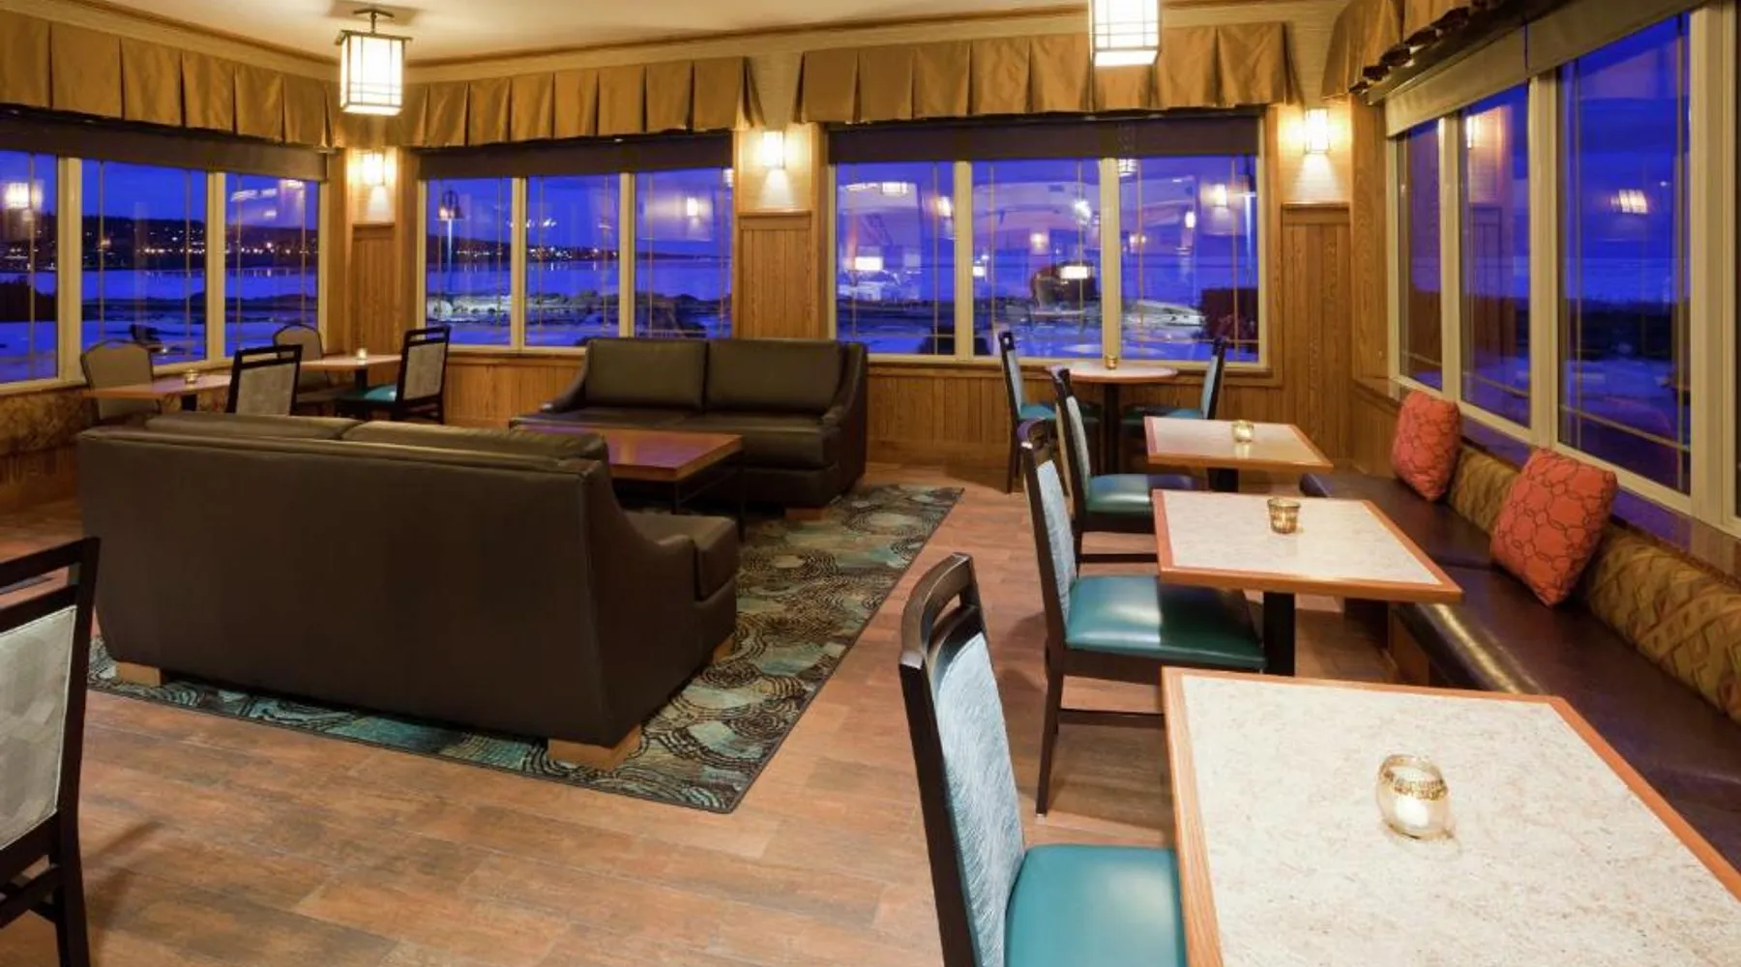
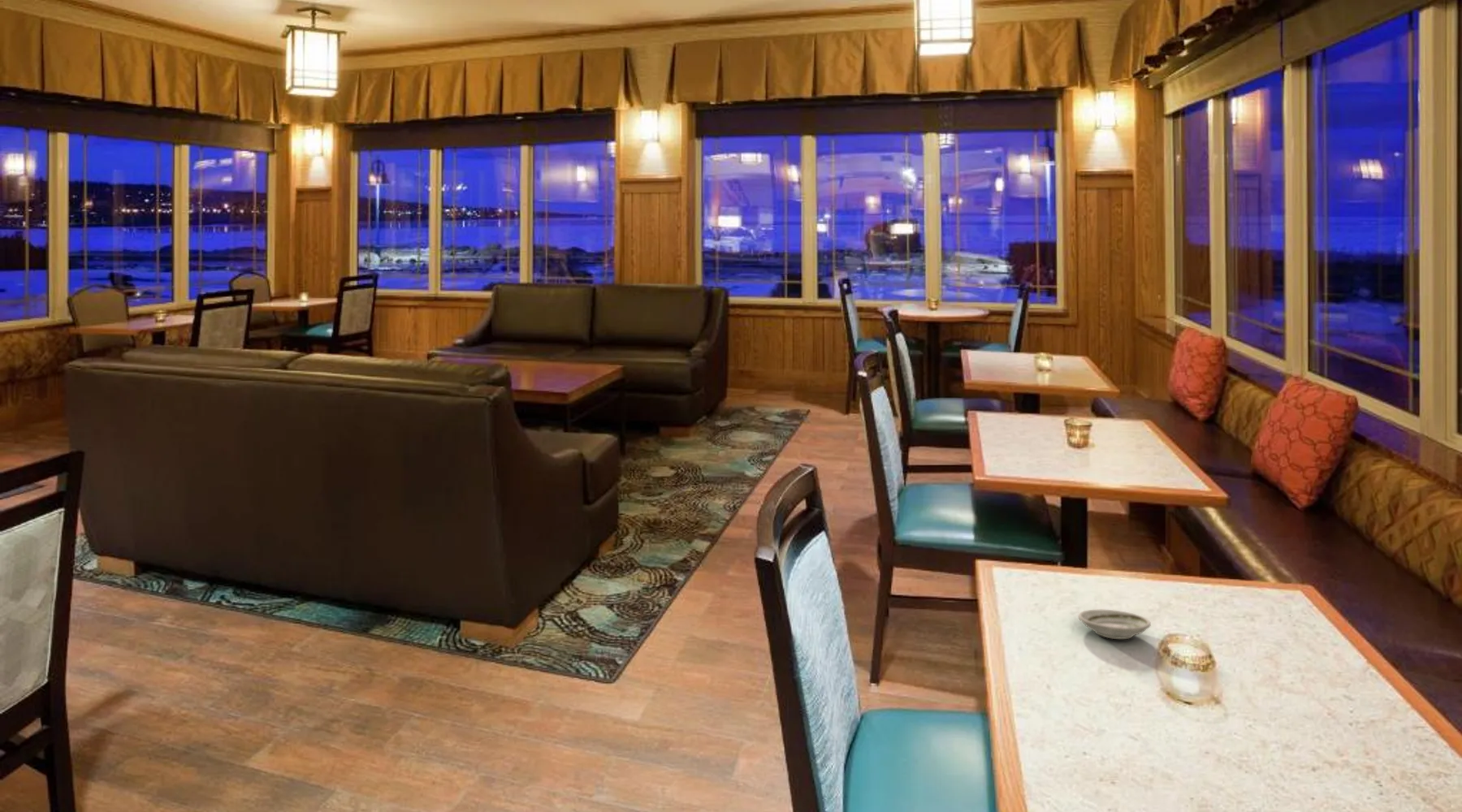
+ saucer (1114, 625)
